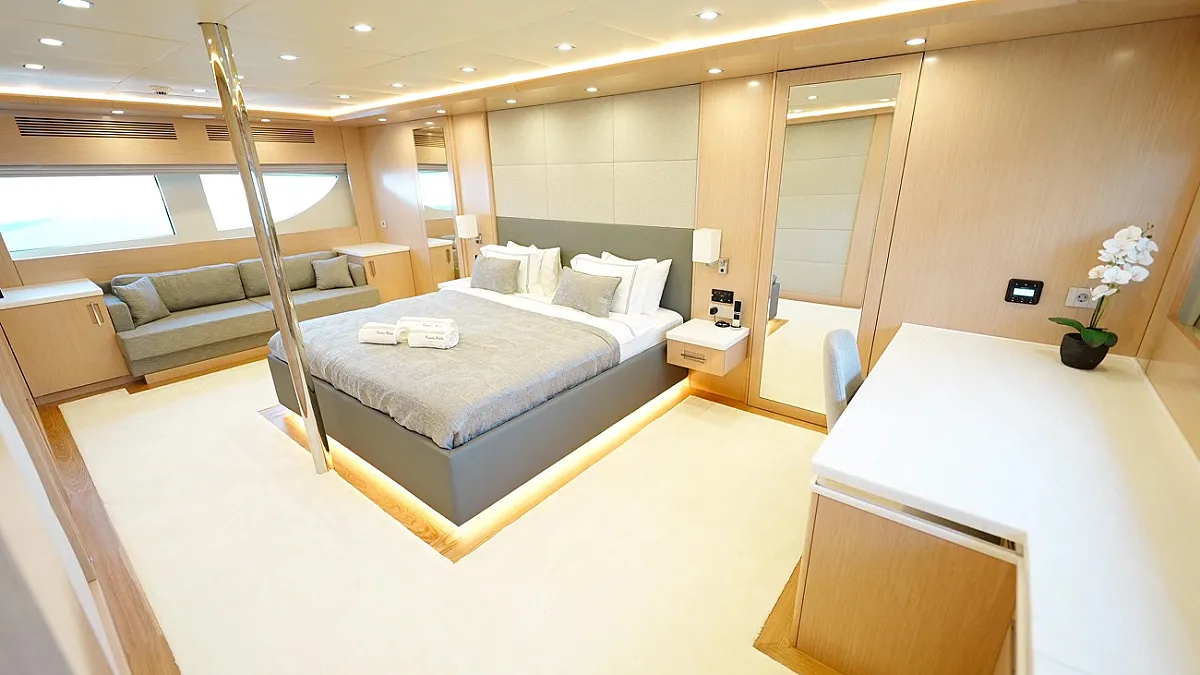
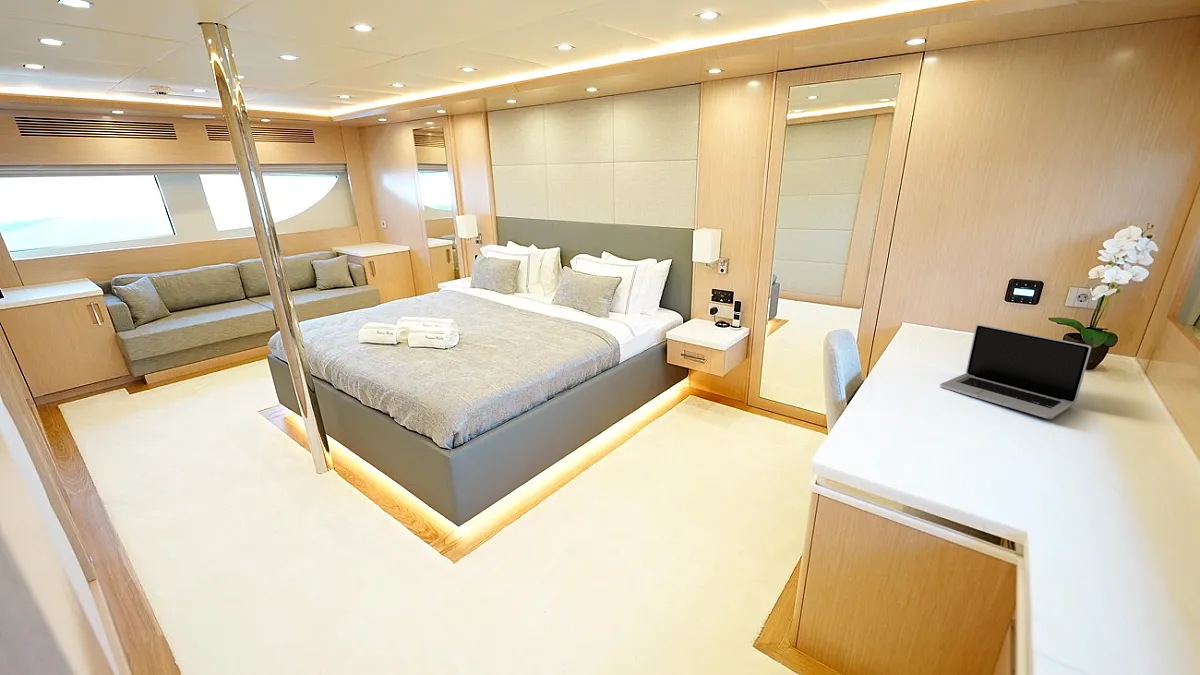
+ laptop (1010, 368)
